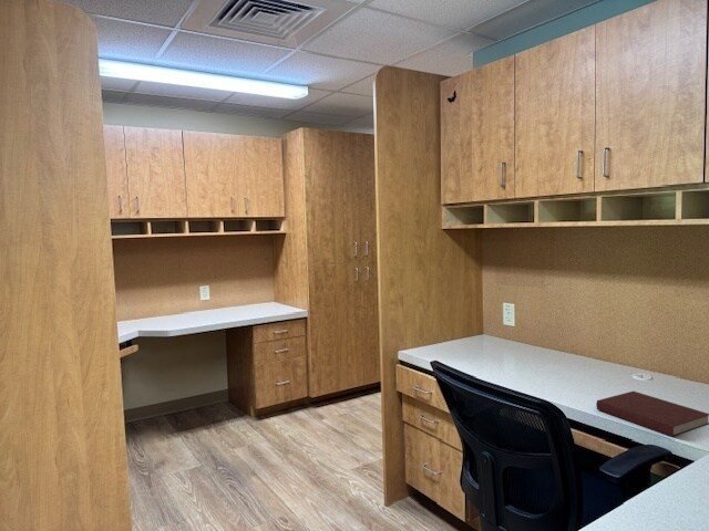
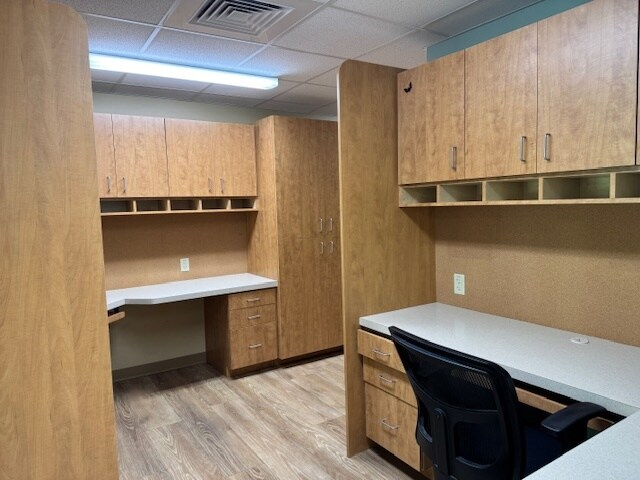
- notebook (650, 412)
